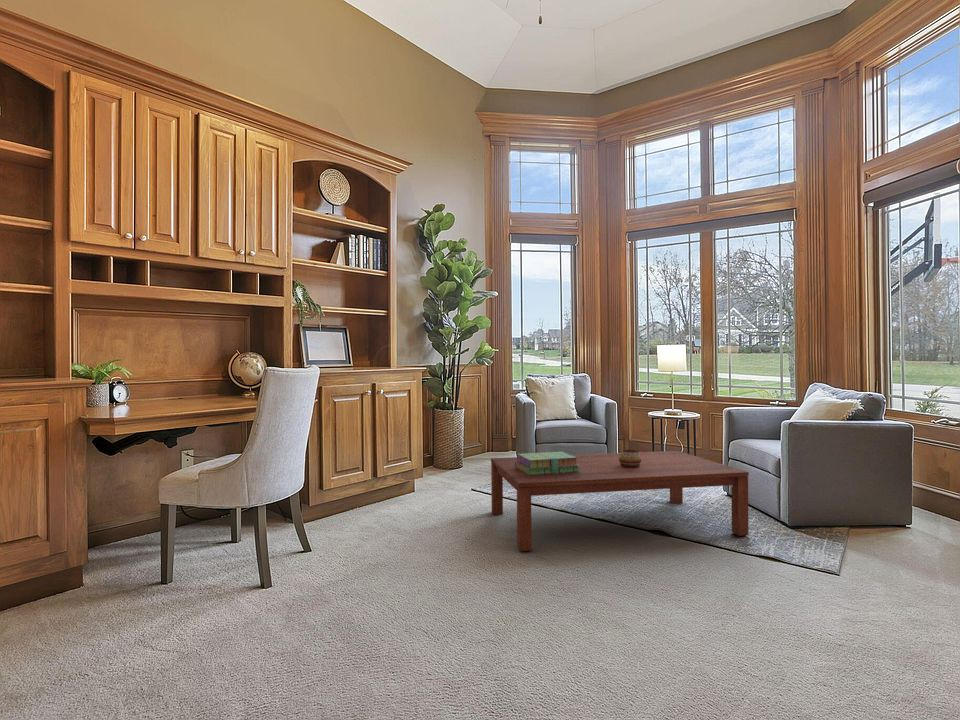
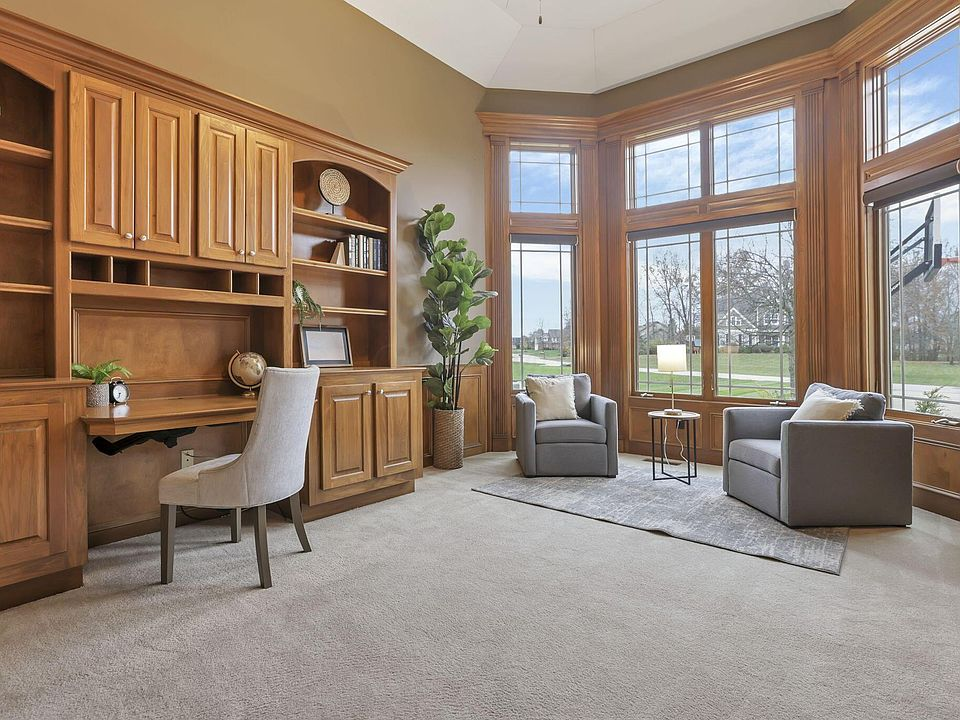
- decorative bowl (630, 458)
- coffee table (610, 491)
- stack of books (546, 462)
